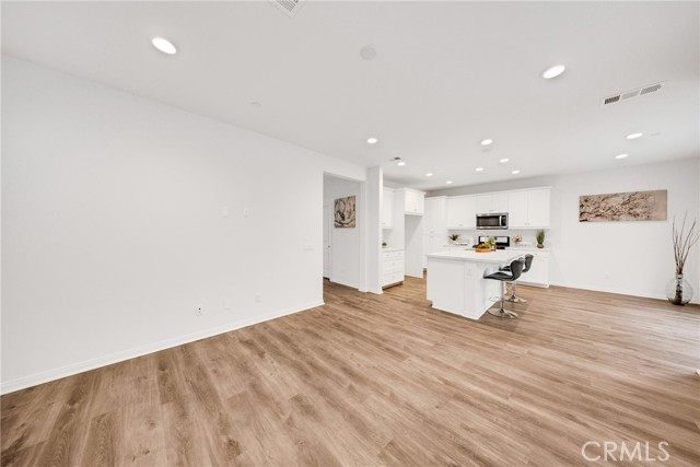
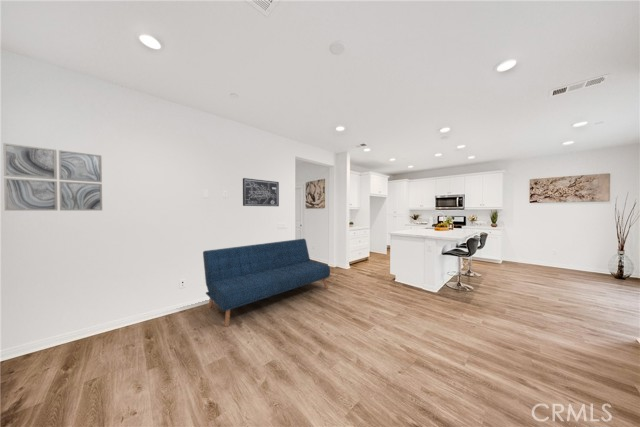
+ sofa (272, 270)
+ wall art (59, 179)
+ wall art (261, 193)
